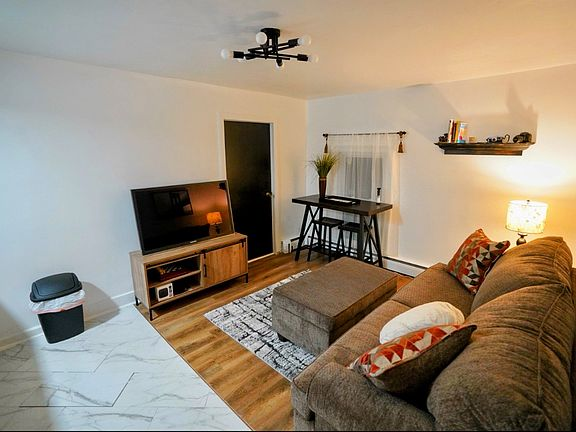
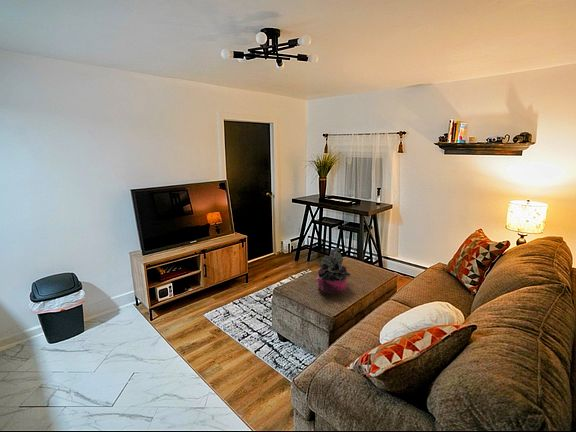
+ potted plant (330, 270)
